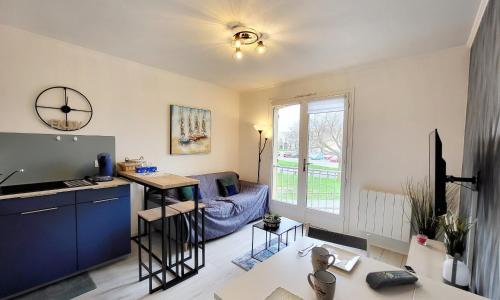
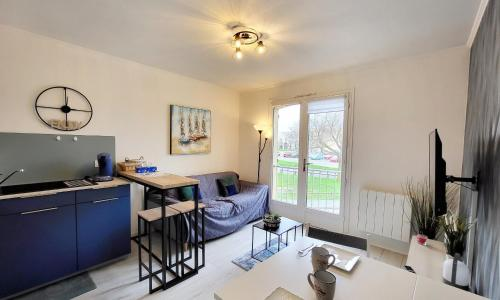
- remote control (391, 278)
